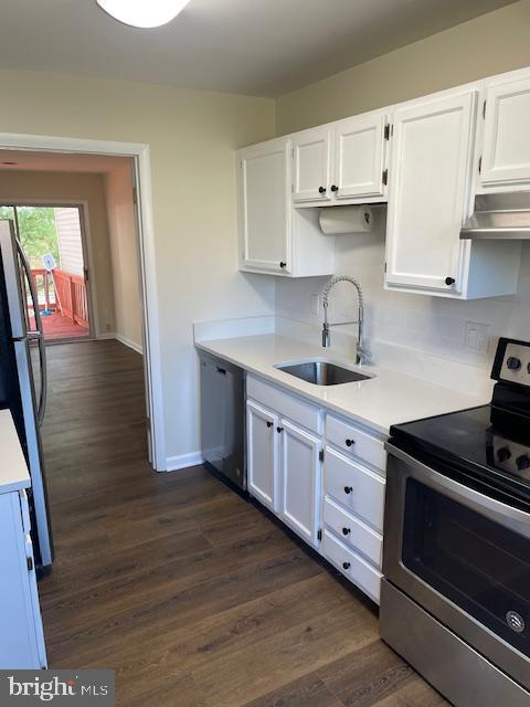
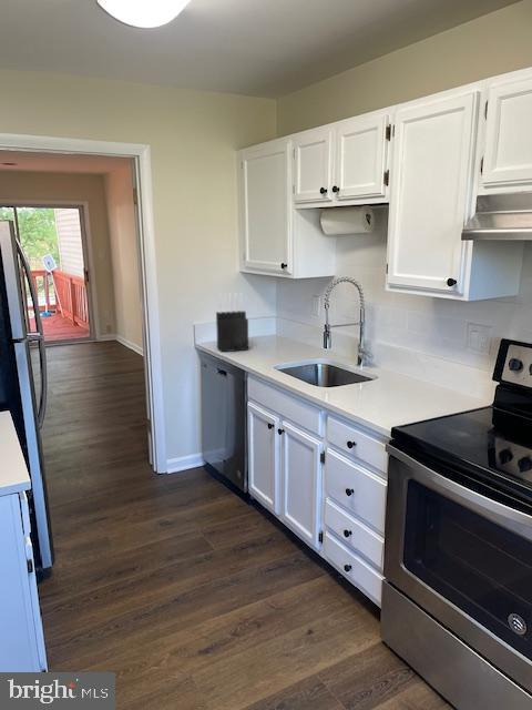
+ knife block (232, 322)
